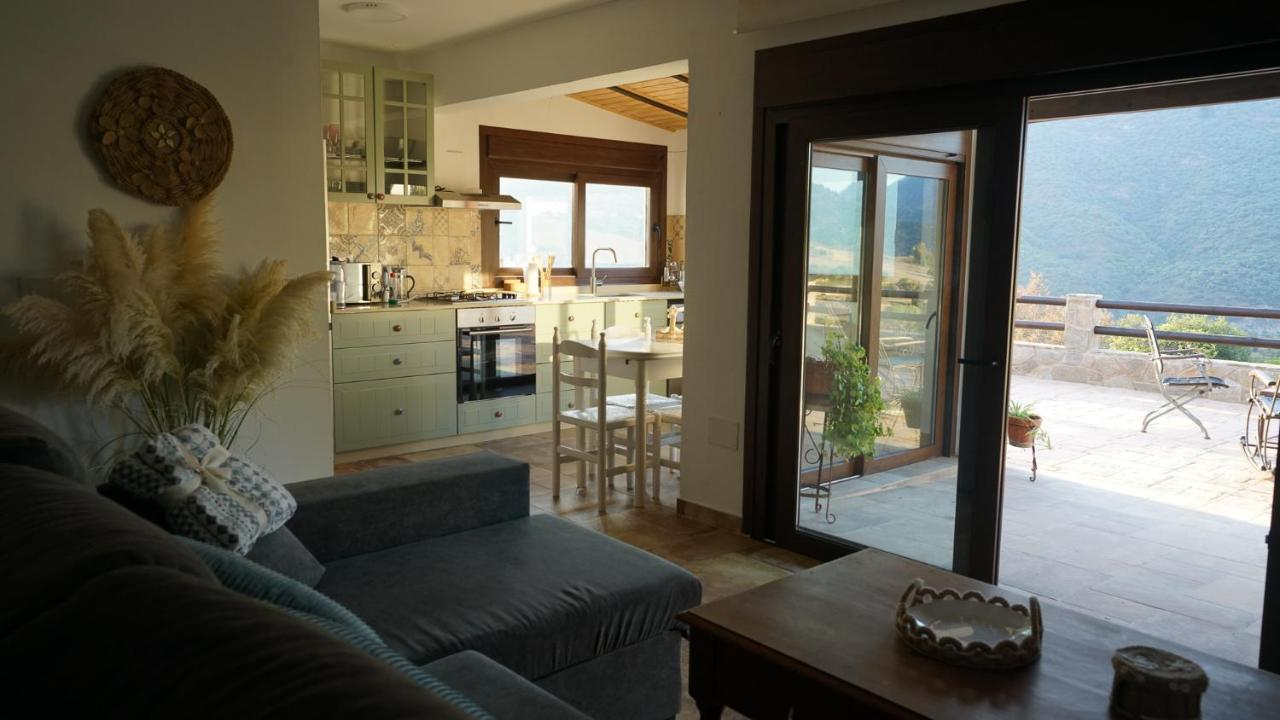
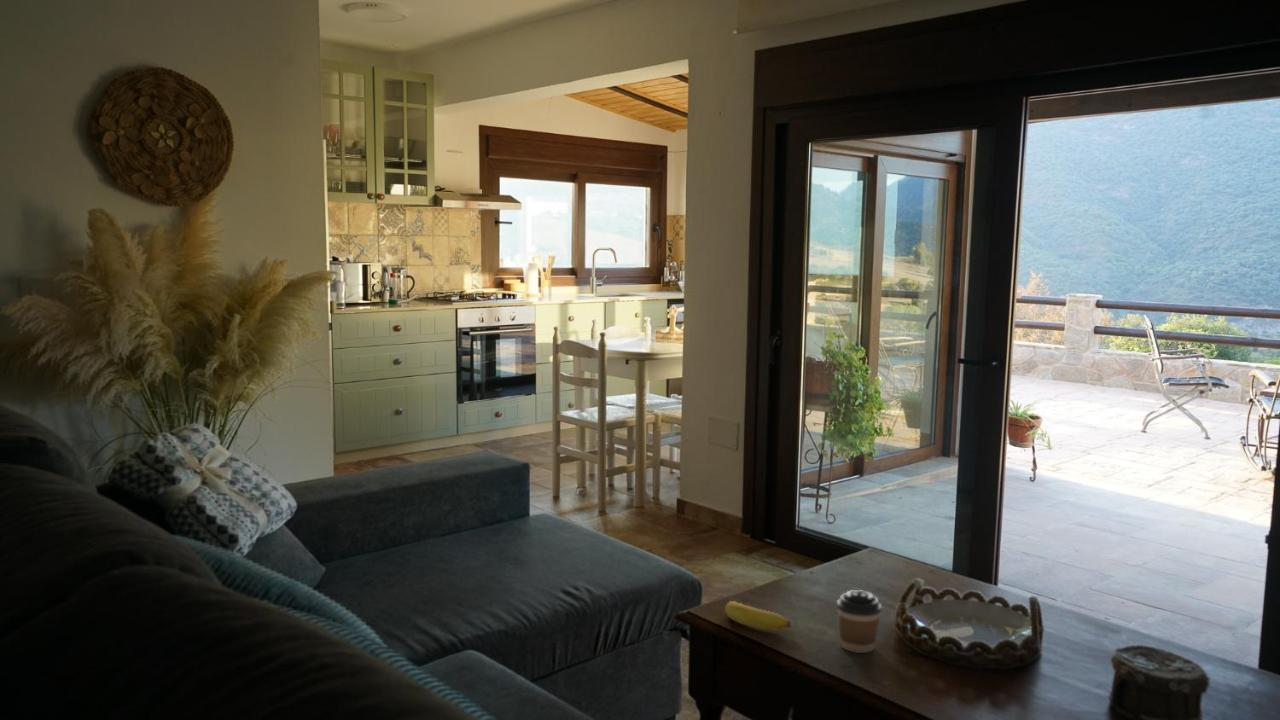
+ coffee cup (858, 618)
+ banana (757, 613)
